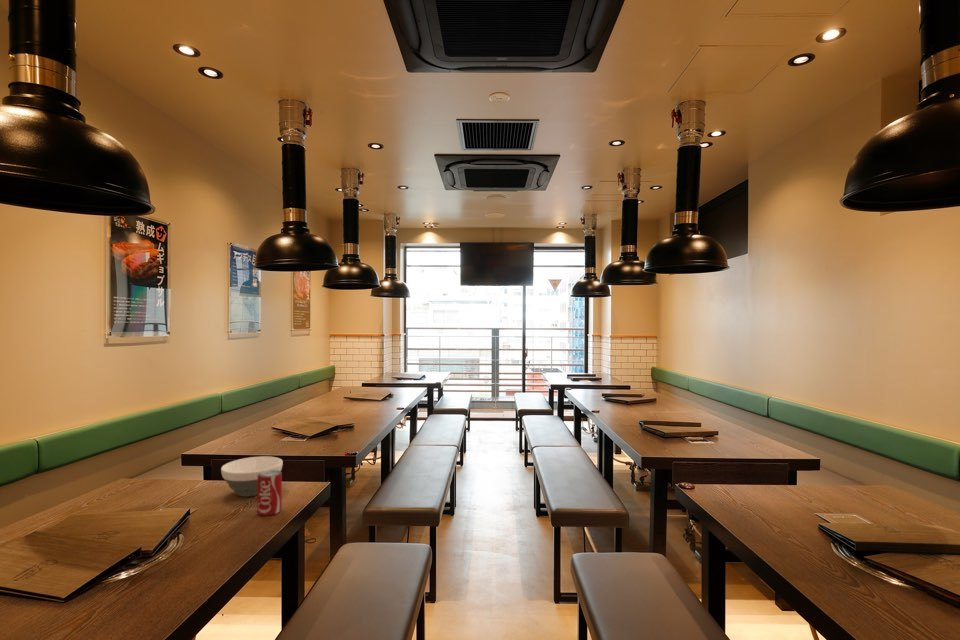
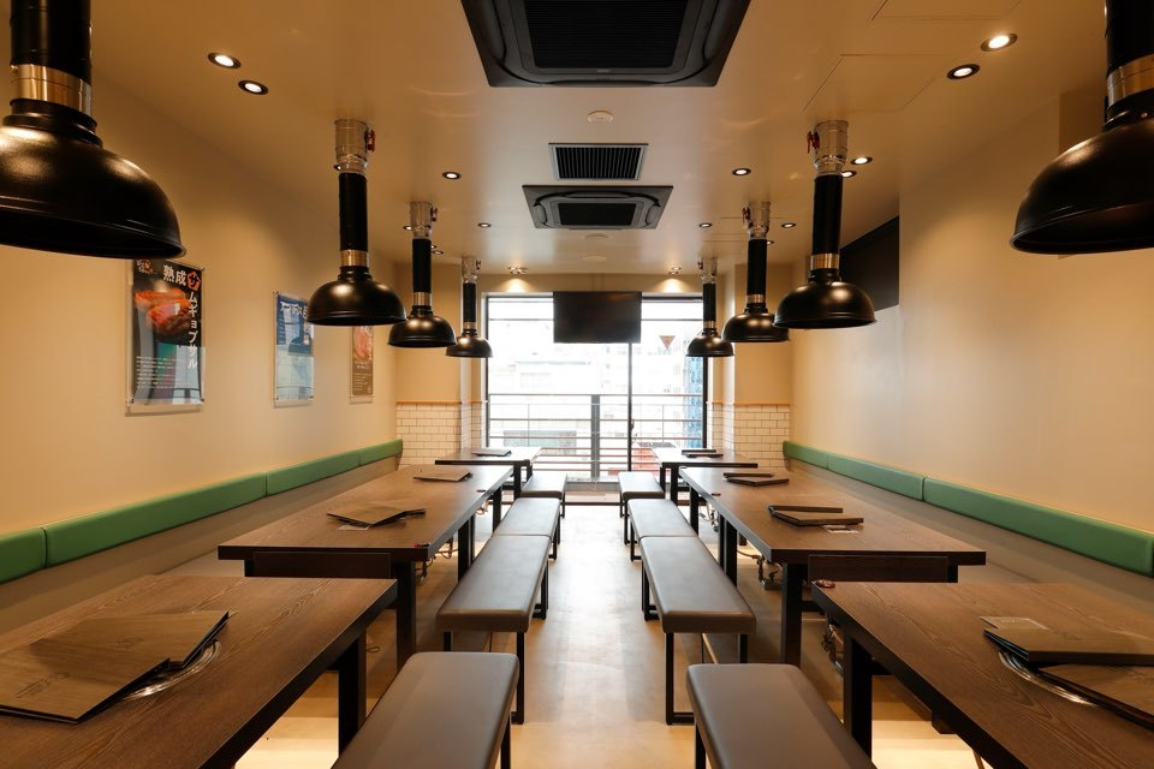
- bowl (252, 477)
- beverage can (269, 492)
